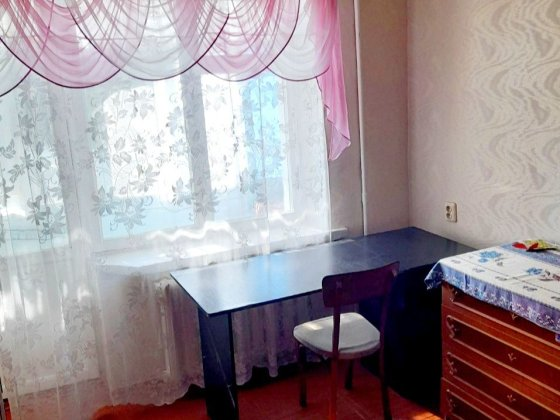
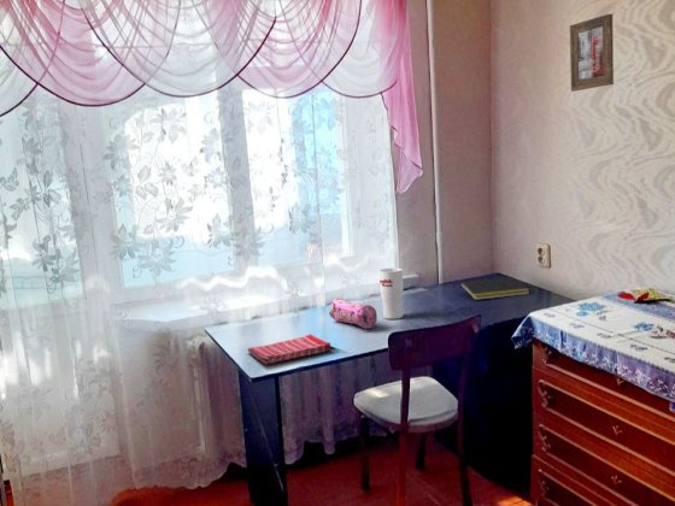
+ picture frame (591, 53)
+ dish towel (289, 347)
+ pencil case (352, 312)
+ cup (392, 293)
+ notepad (494, 288)
